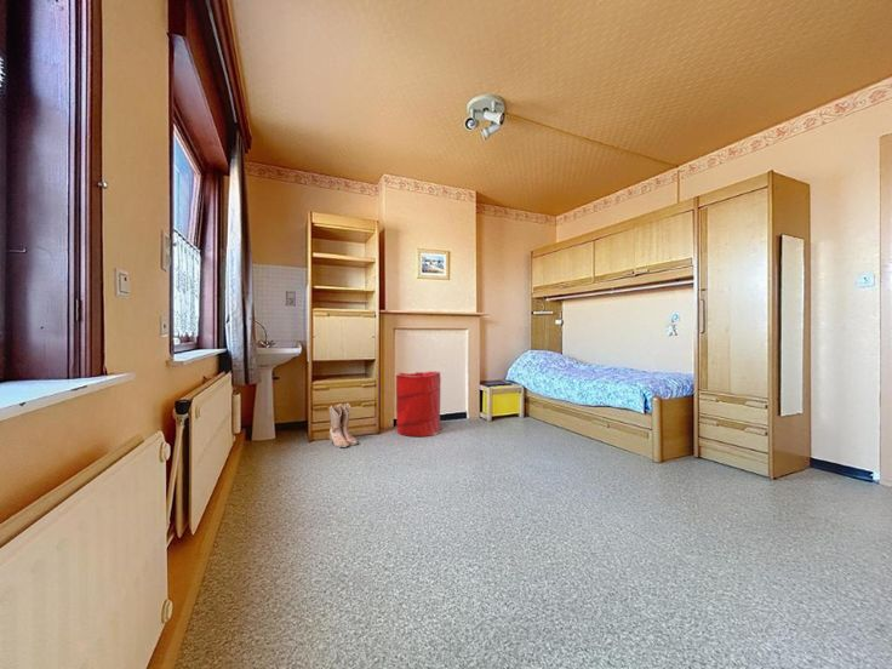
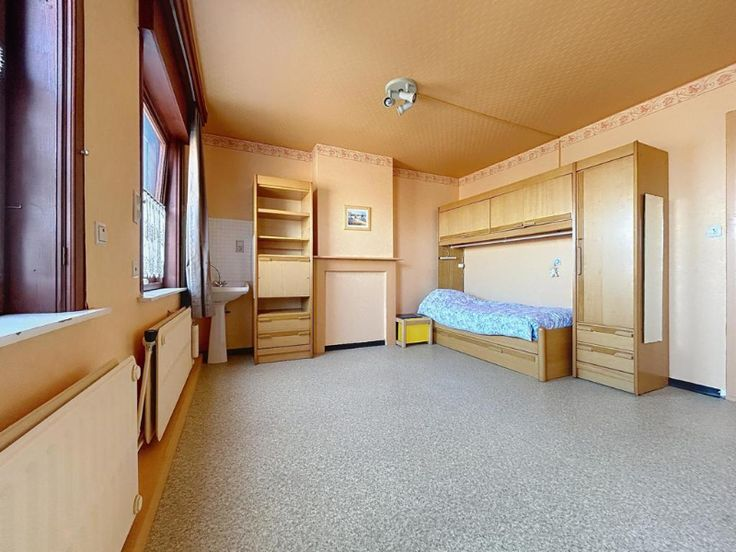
- laundry hamper (418, 400)
- boots (343, 423)
